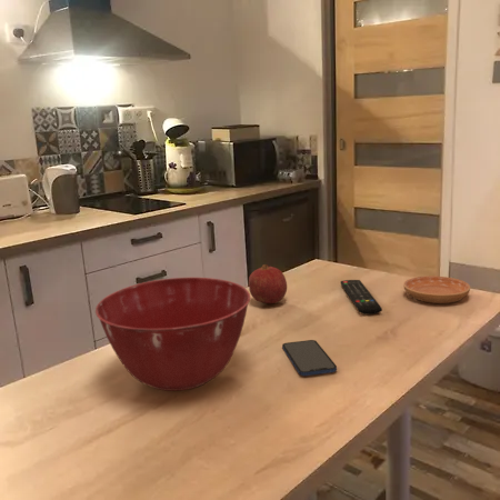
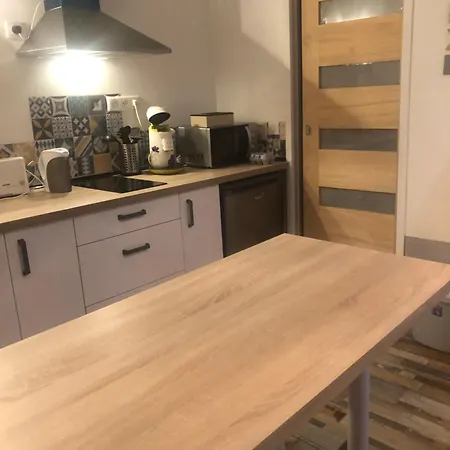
- mixing bowl (177, 337)
- saucer (436, 290)
- remote control (359, 296)
- fruit (267, 283)
- smartphone (308, 357)
